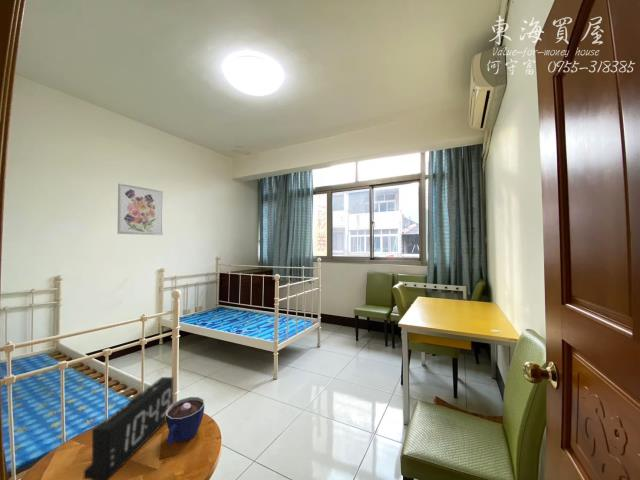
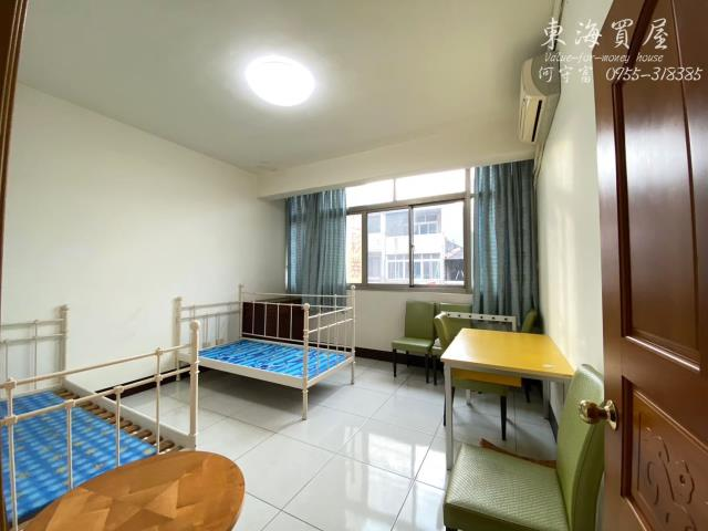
- wall art (141, 211)
- alarm clock (135, 419)
- cup (182, 424)
